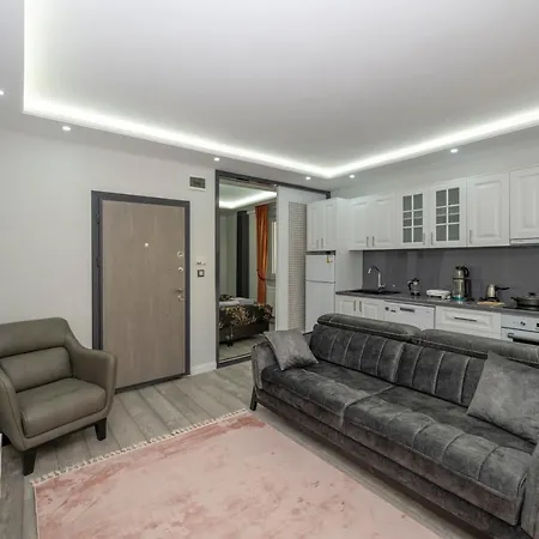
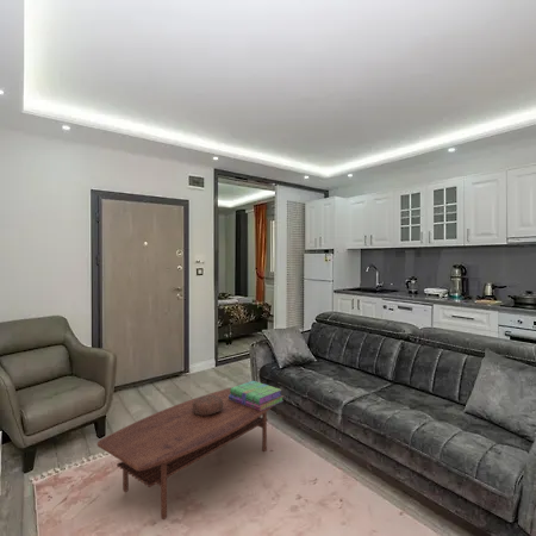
+ coffee table (201, 442)
+ stack of books (255, 394)
+ decorative bowl (207, 403)
